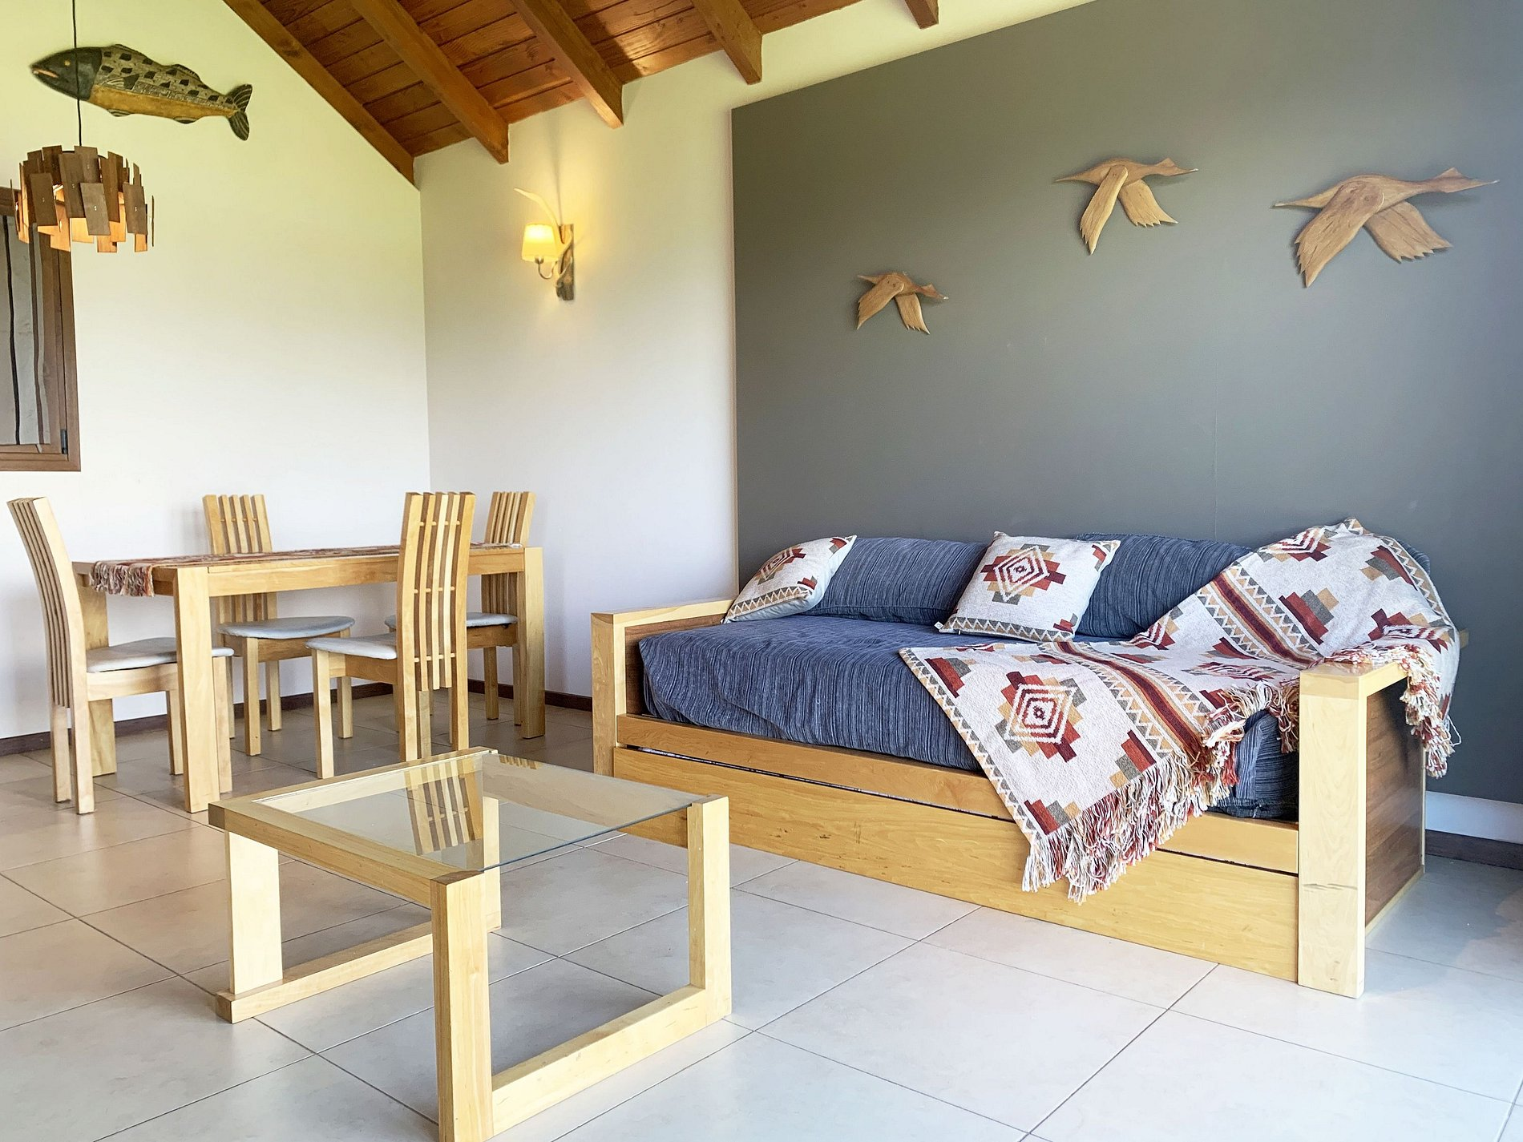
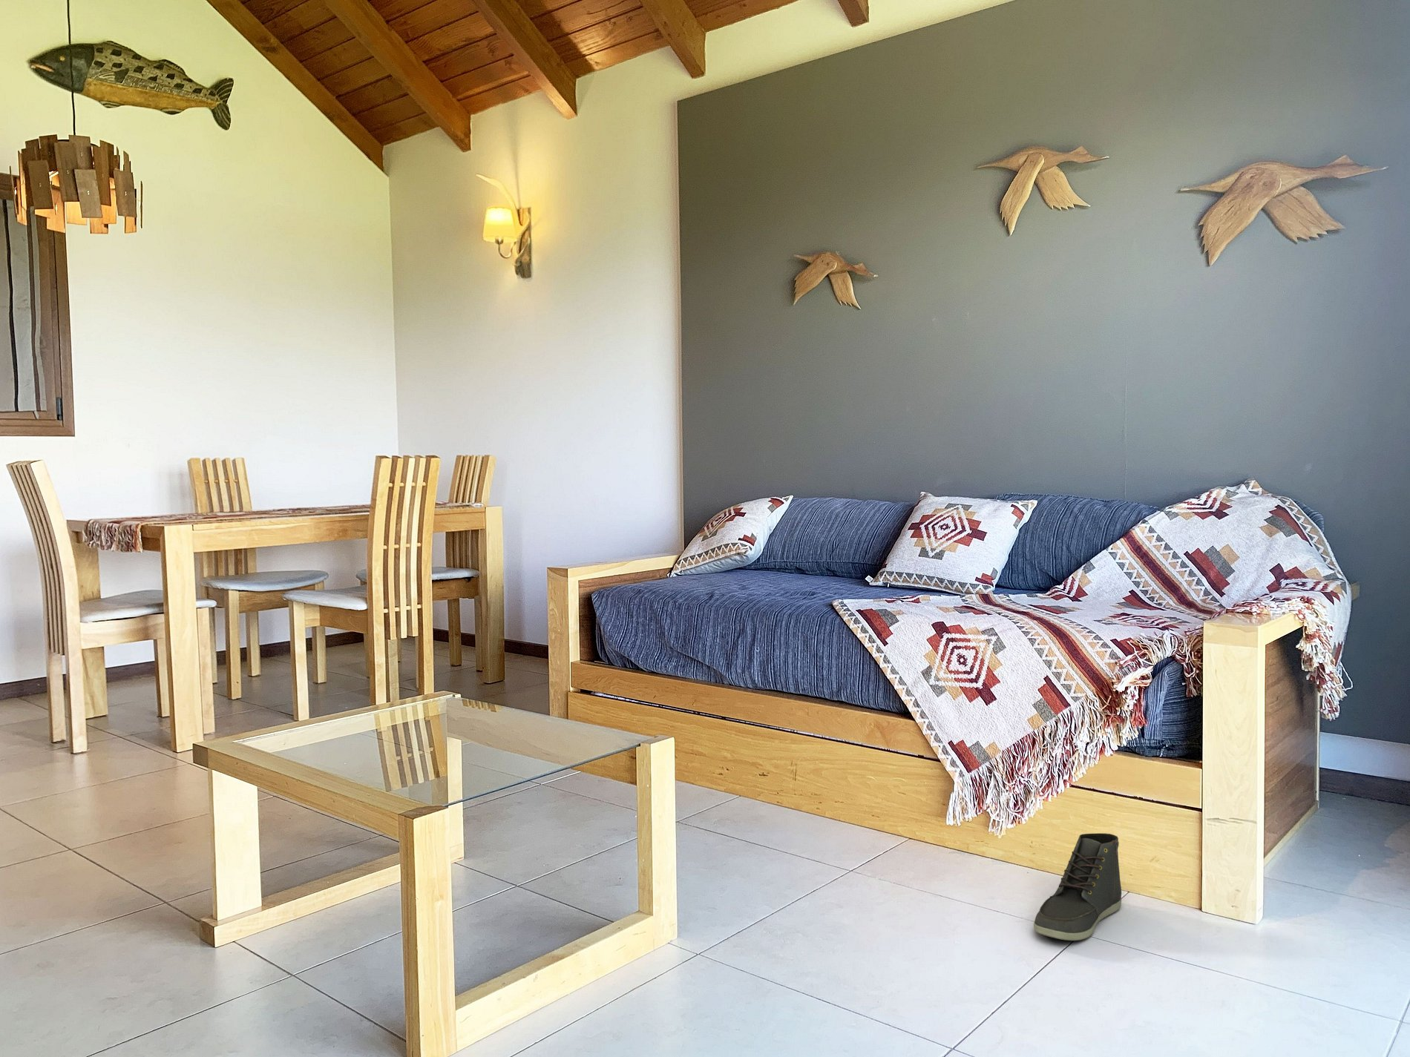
+ sneaker (1076, 883)
